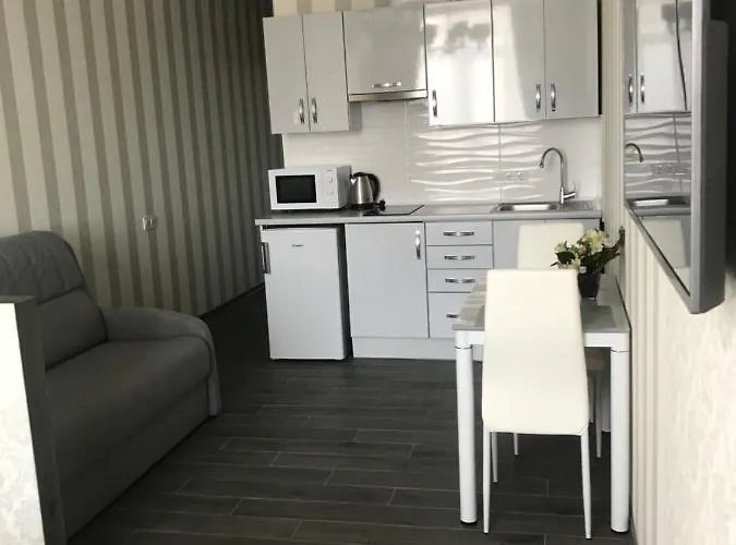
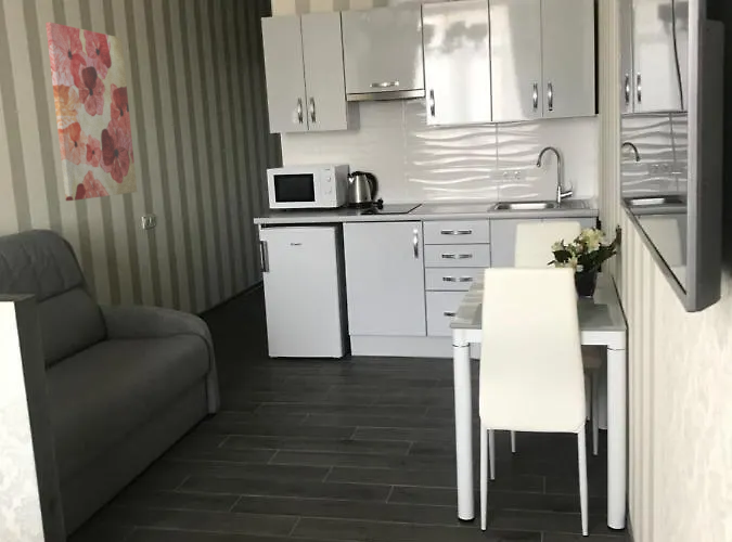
+ wall art (95, 114)
